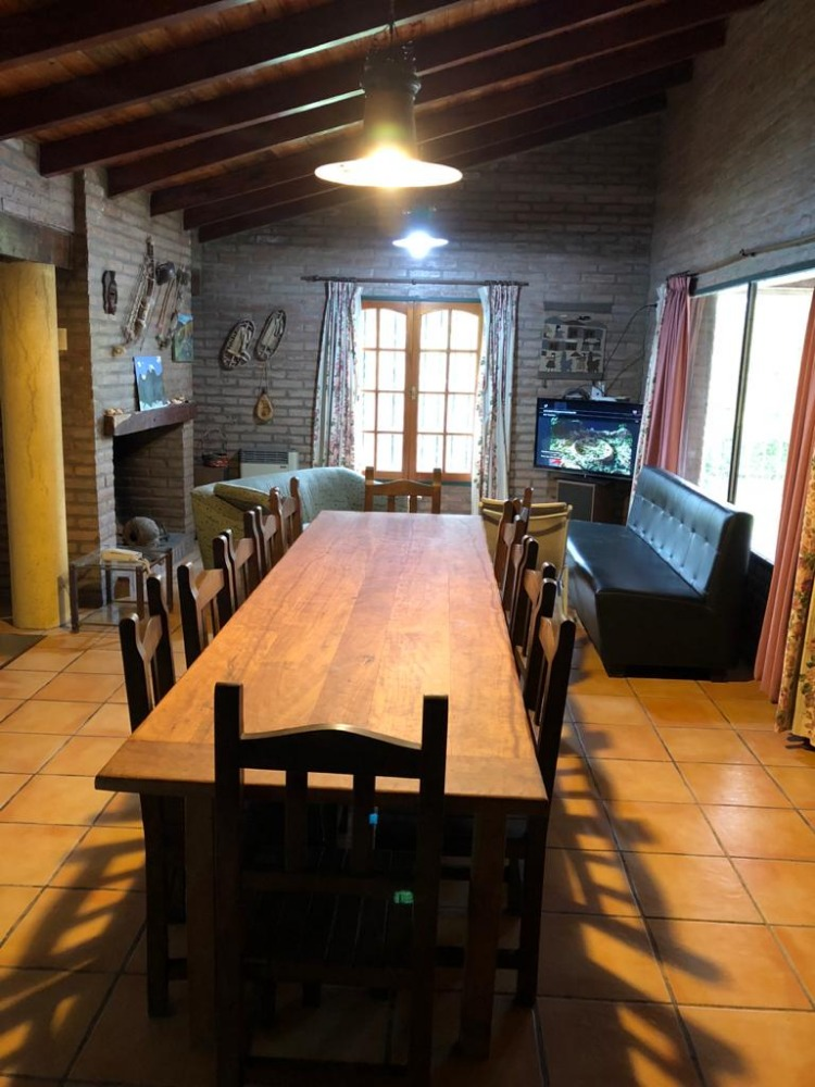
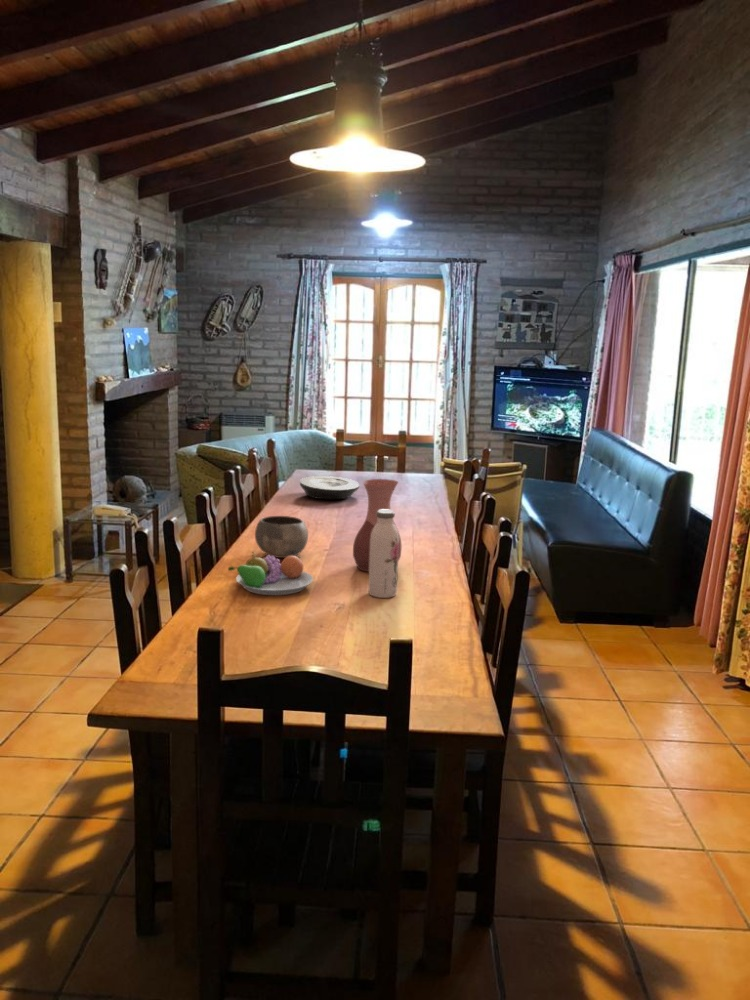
+ fruit bowl (271, 571)
+ vase (376, 523)
+ water bottle (384, 552)
+ plate (329, 488)
+ bowl (281, 537)
